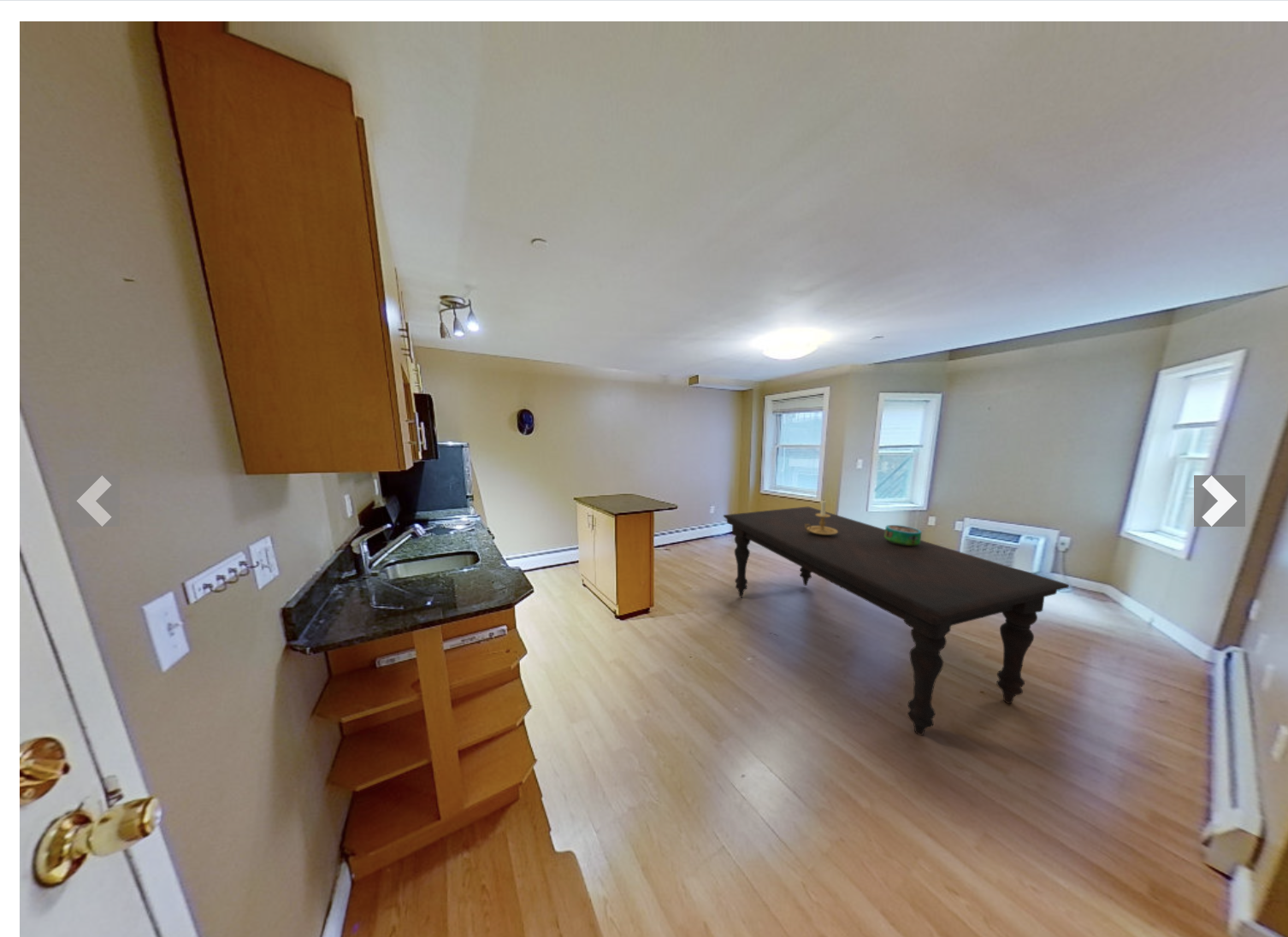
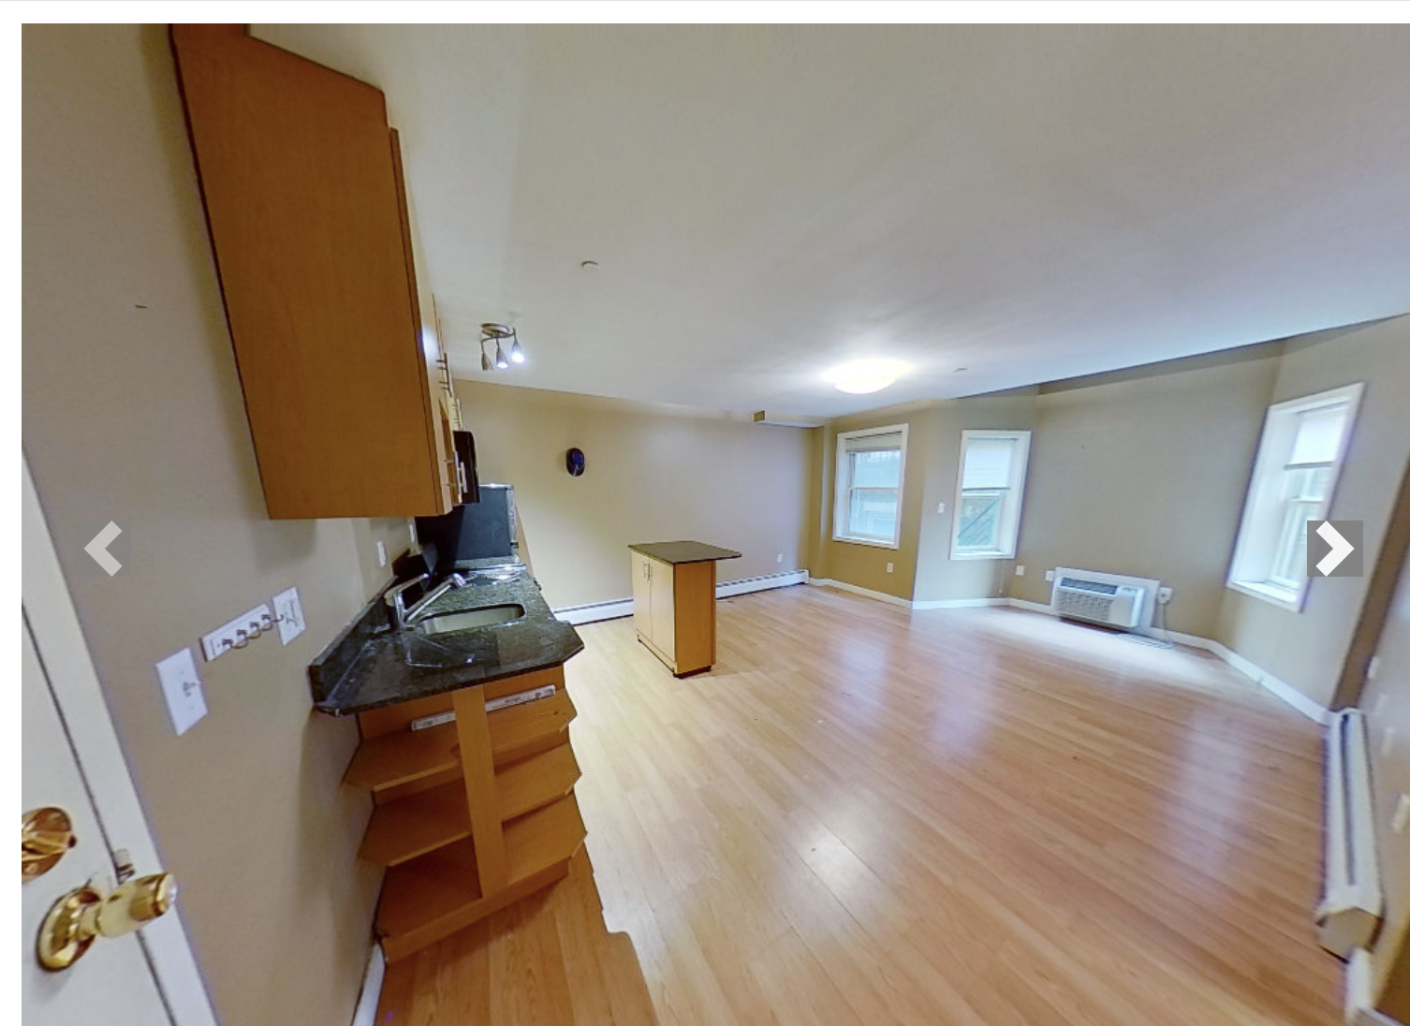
- dining table (846, 589)
- decorative bowl (902, 534)
- candle holder (822, 516)
